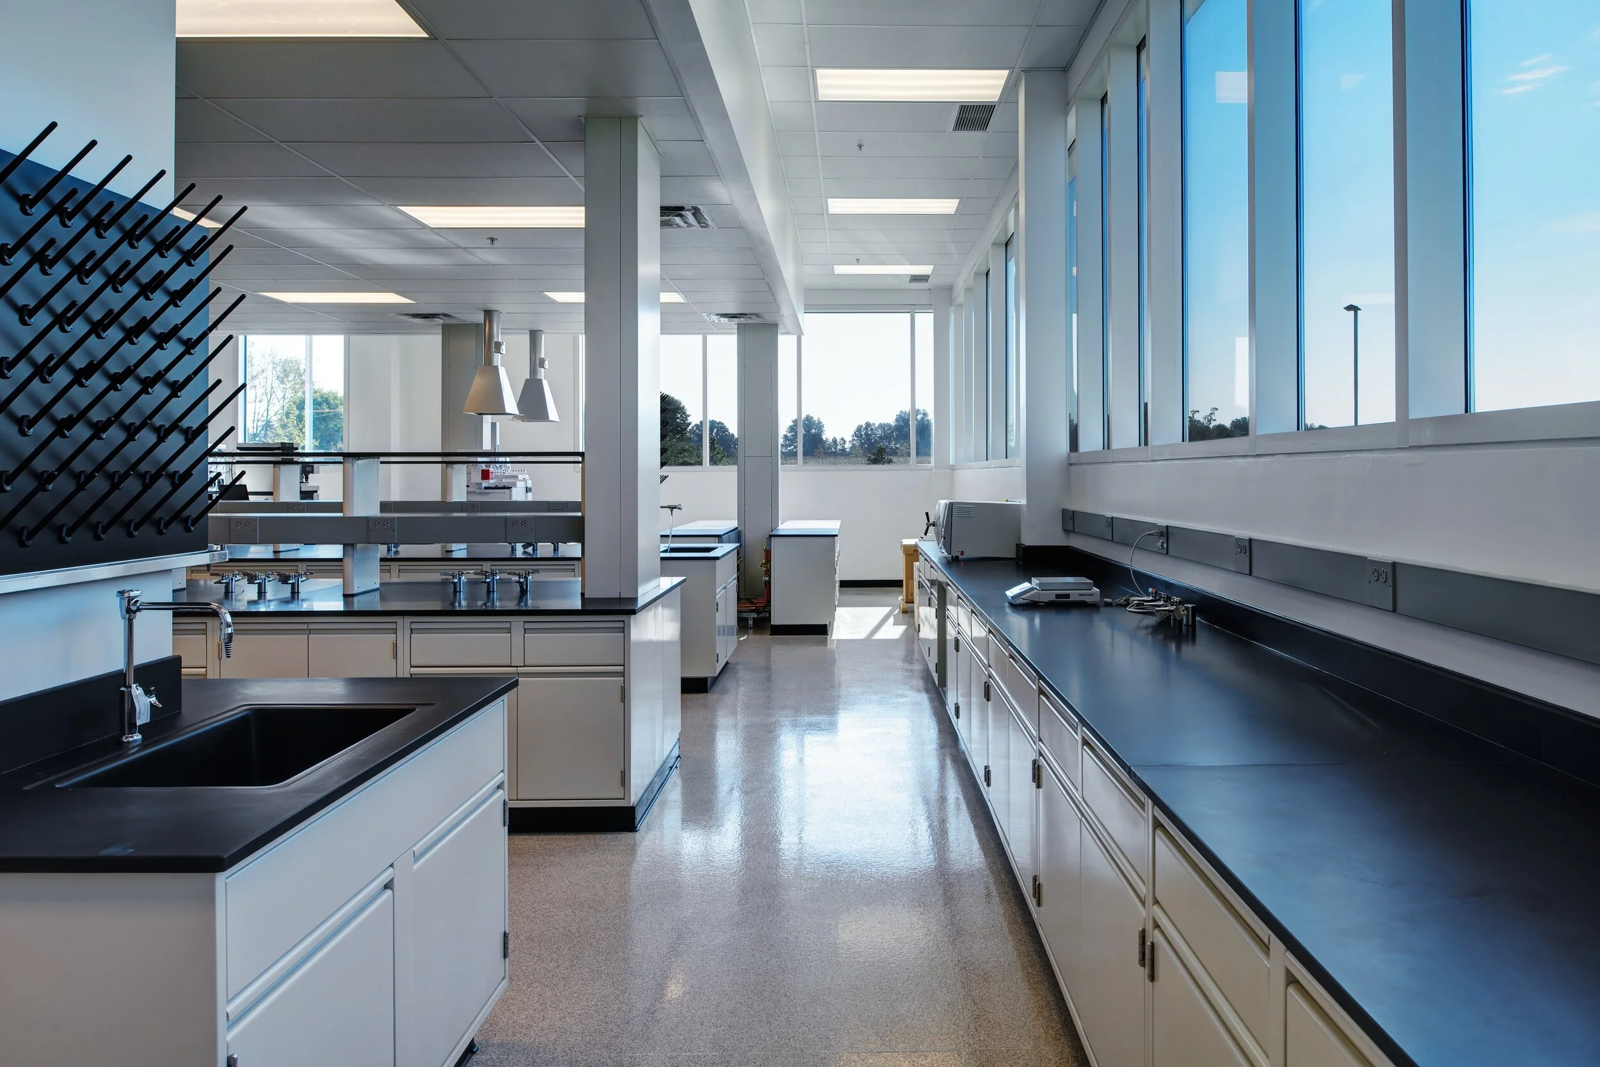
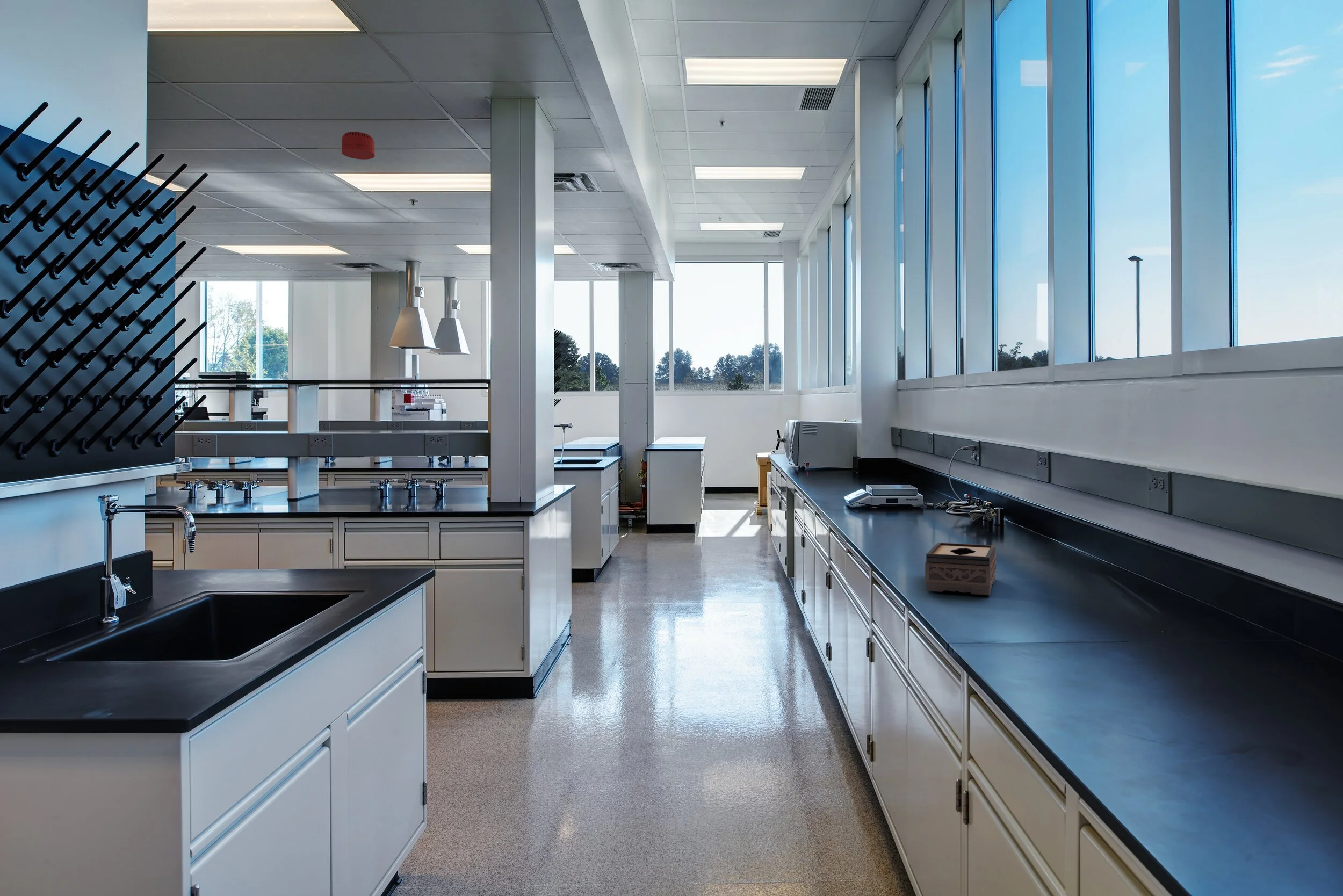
+ tissue box (962, 567)
+ smoke detector (358, 145)
